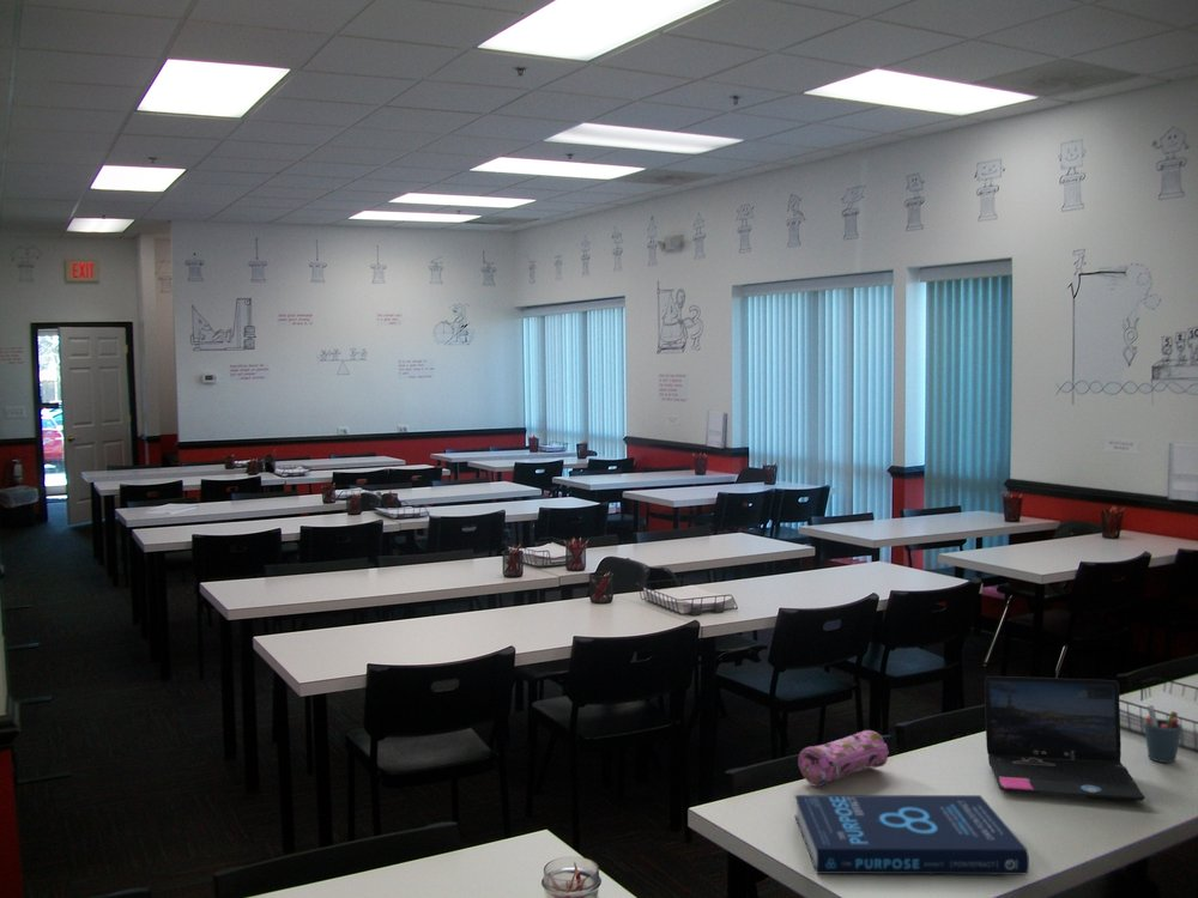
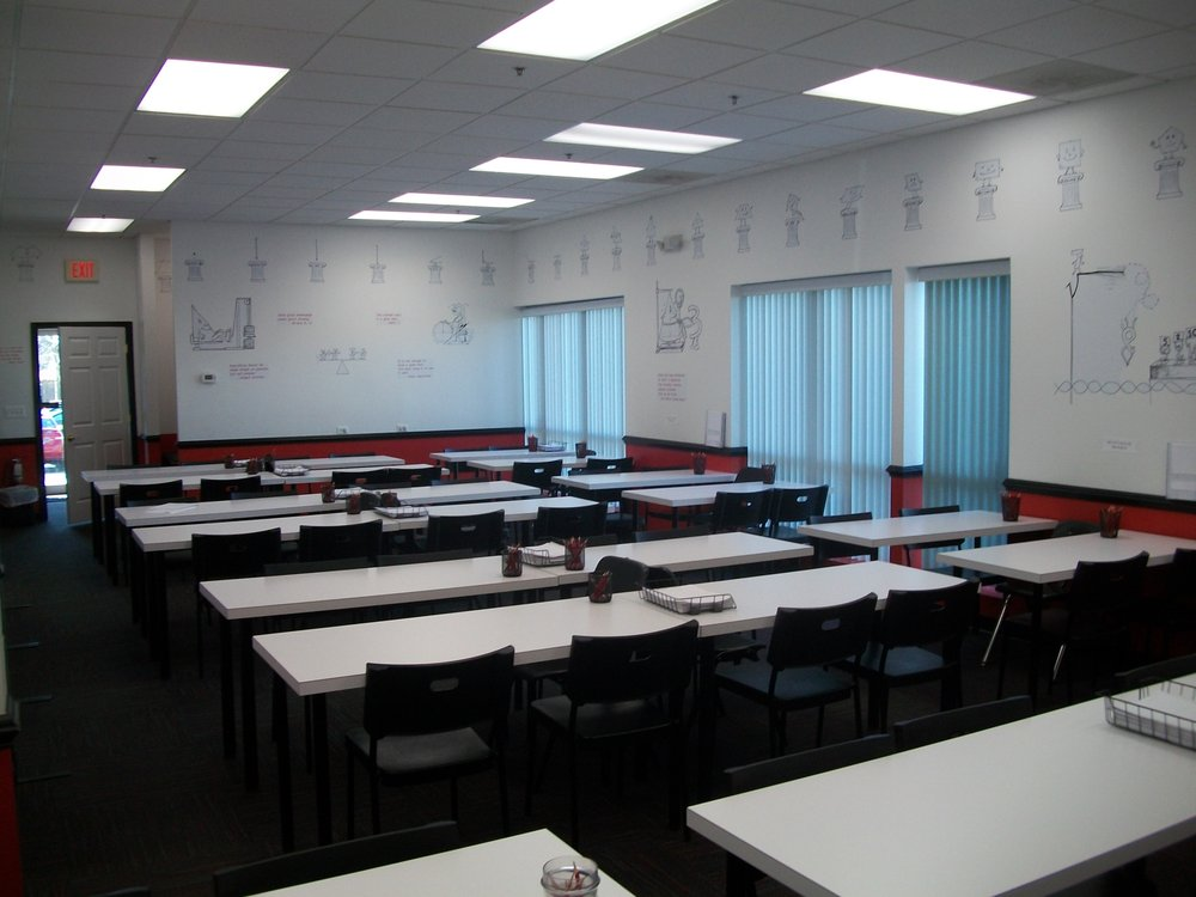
- book (903, 832)
- pen holder (1161, 732)
- laptop (1060, 735)
- pencil case (843, 757)
